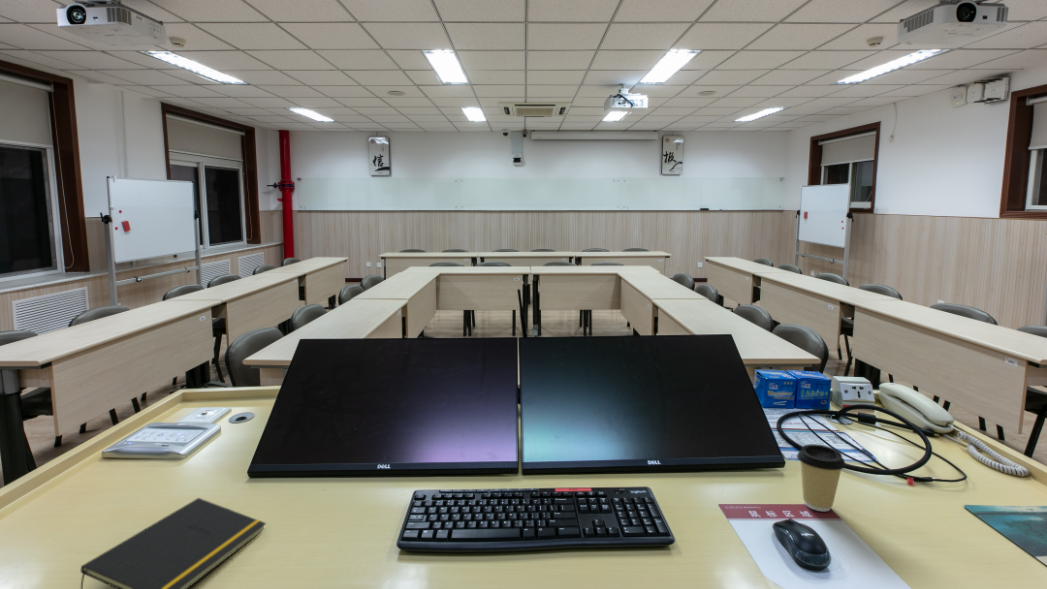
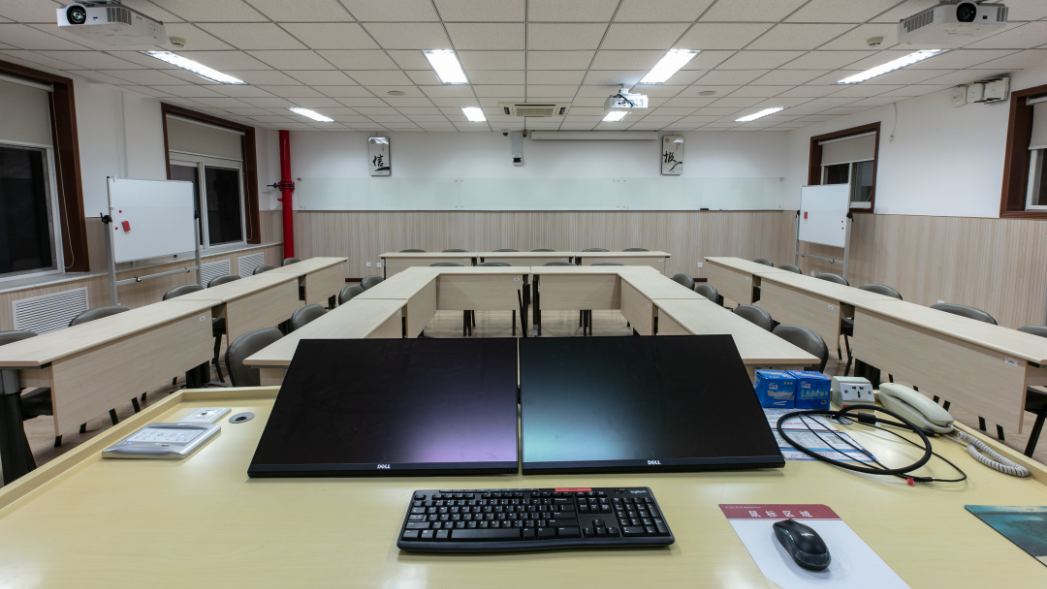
- notepad (182, 545)
- coffee cup (819, 478)
